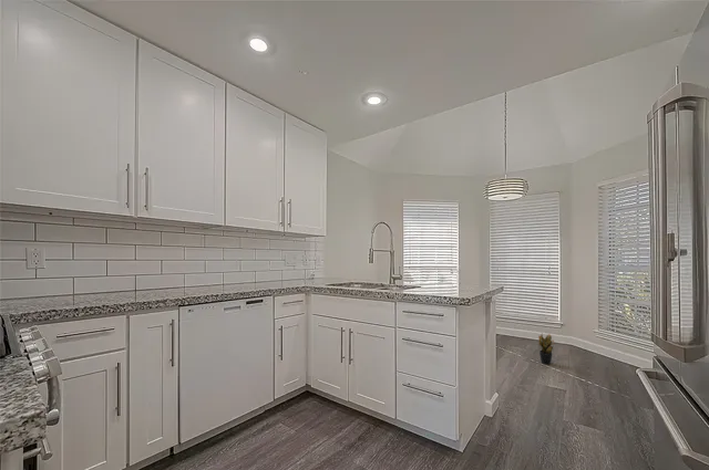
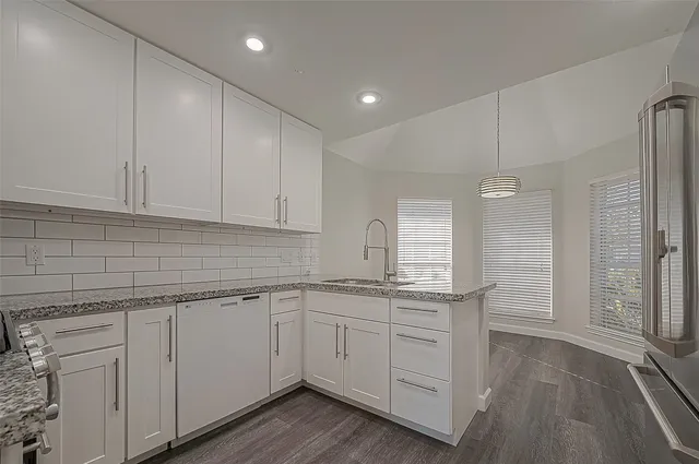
- potted plant (546, 347)
